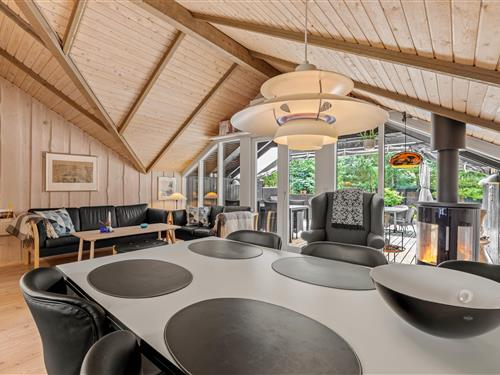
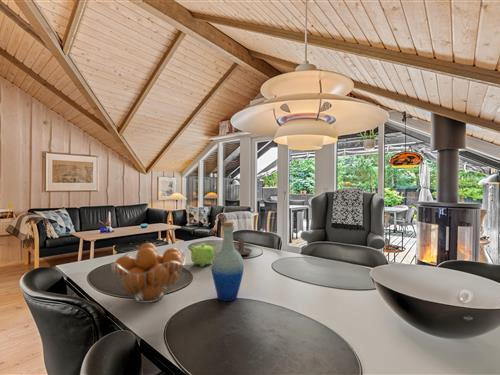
+ bottle (227, 259)
+ fruit basket (149, 271)
+ teapot (202, 253)
+ candle holder (239, 247)
